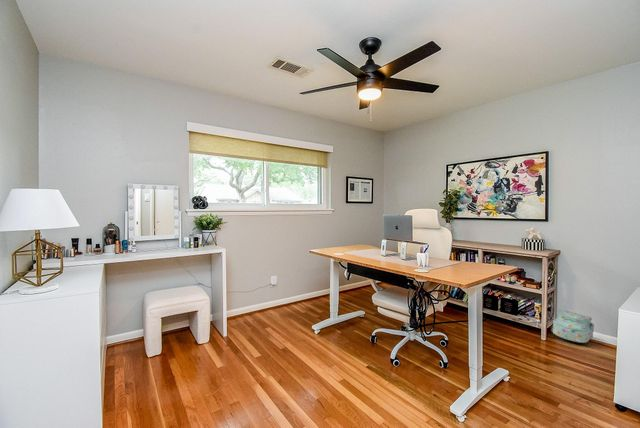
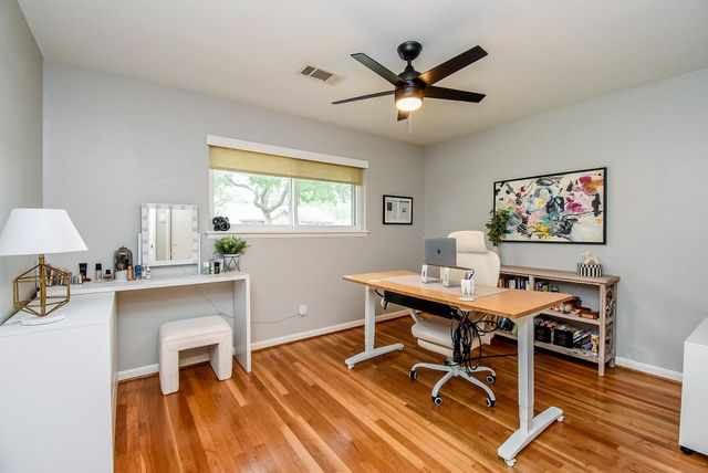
- backpack (572, 325)
